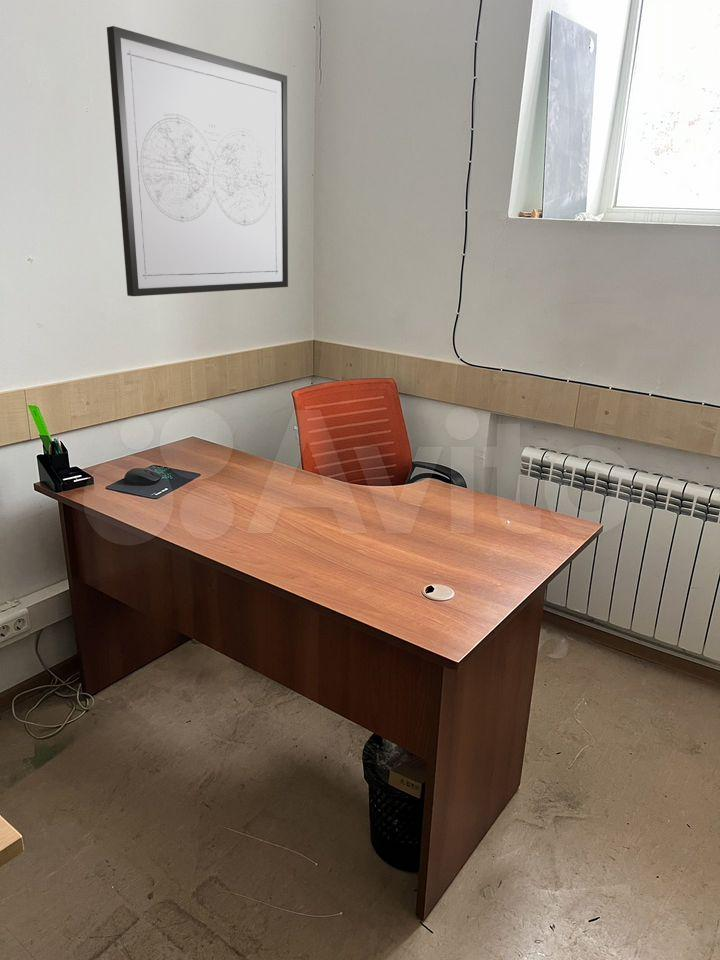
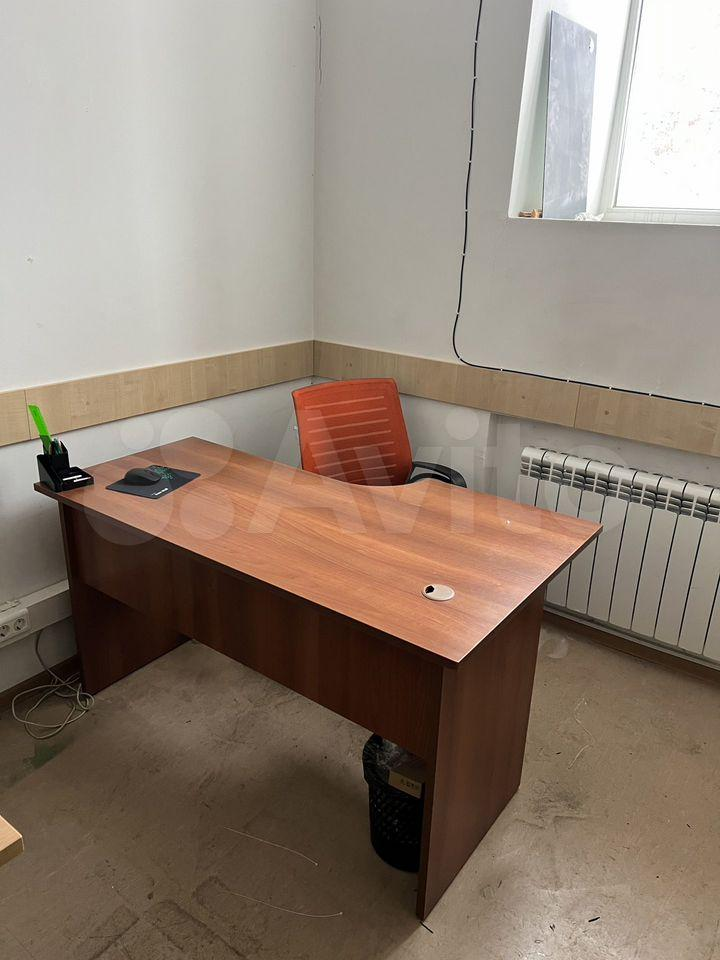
- wall art (212, 178)
